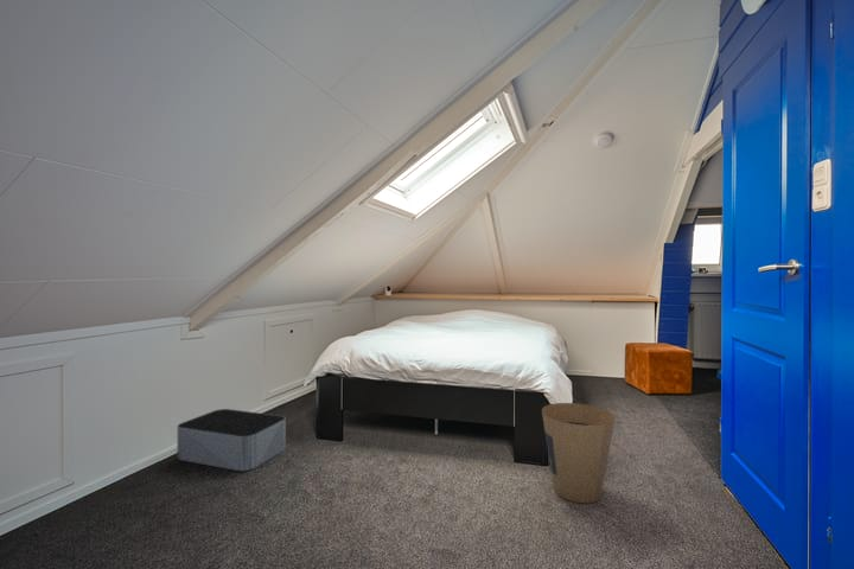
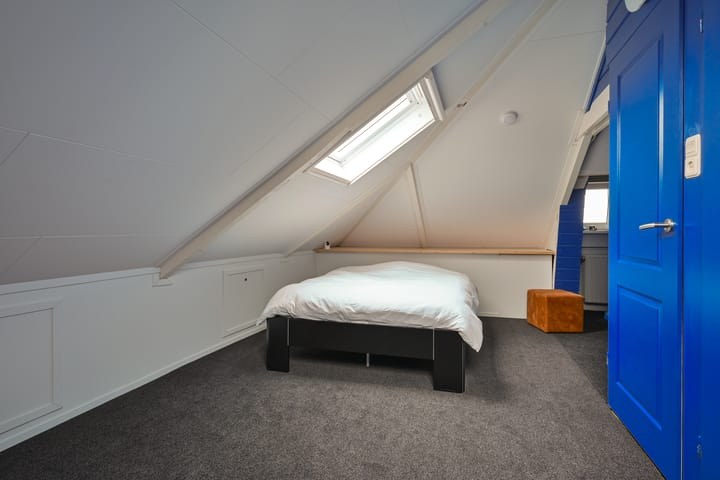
- storage bin (232, 436)
- trash can (576, 452)
